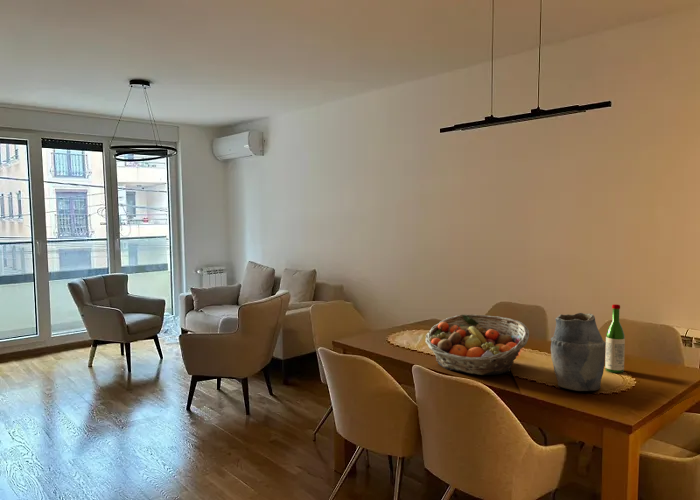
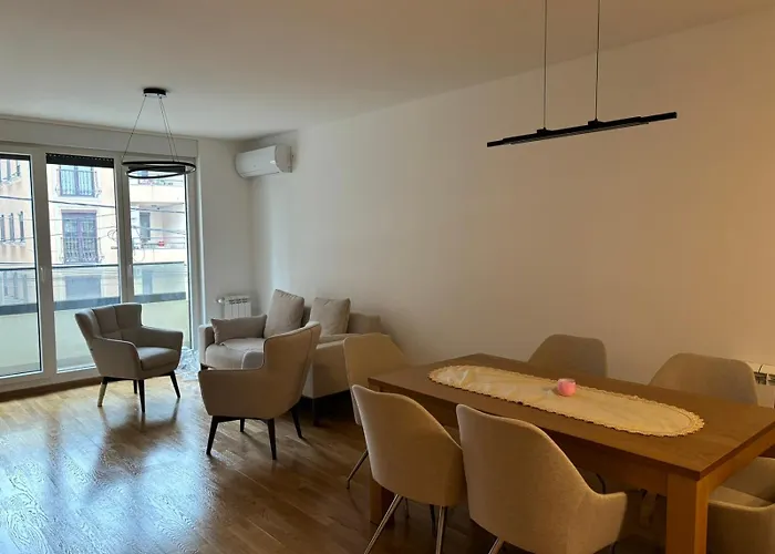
- fruit basket (475, 343)
- wine bottle (615, 337)
- vase (577, 351)
